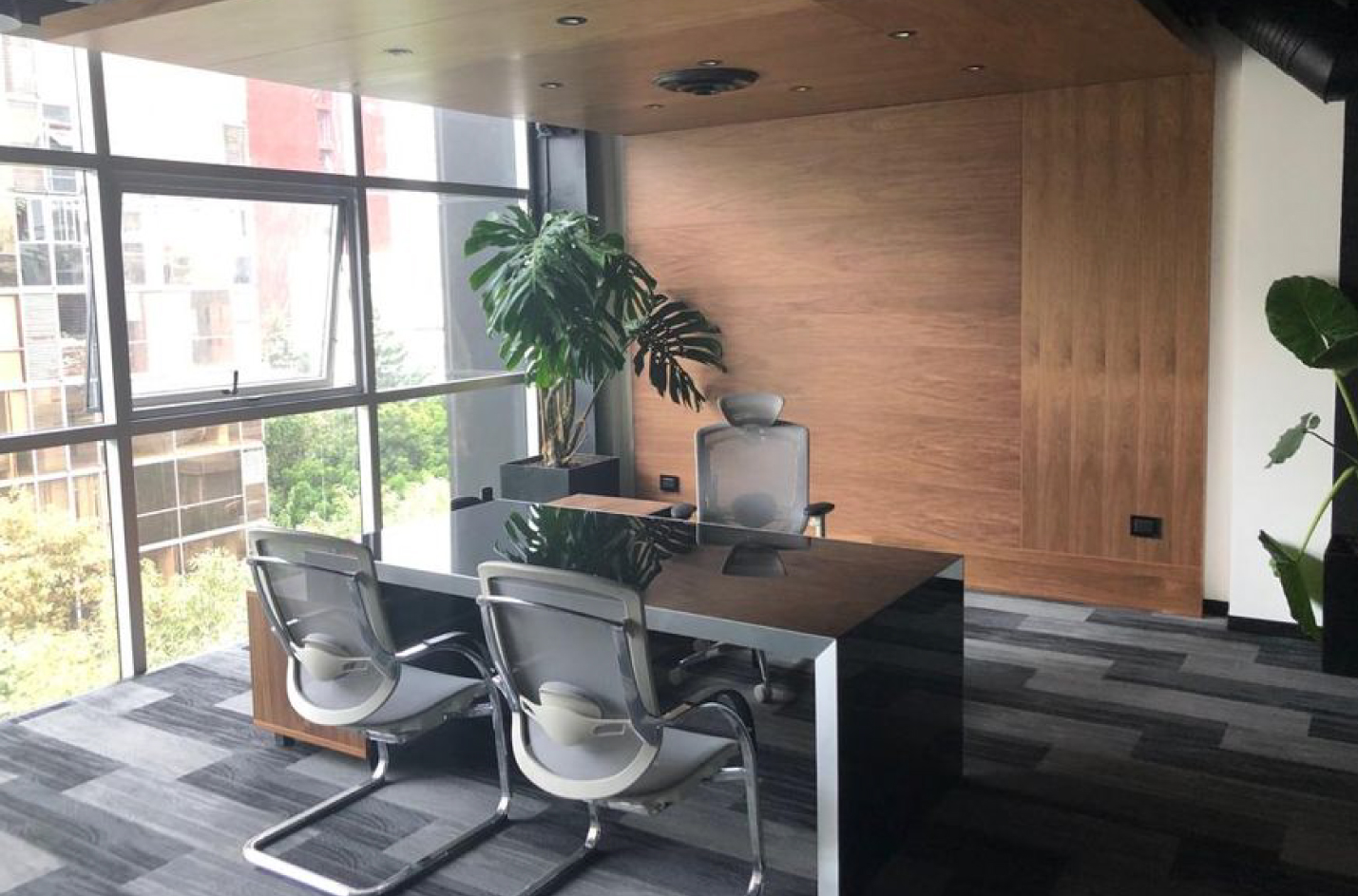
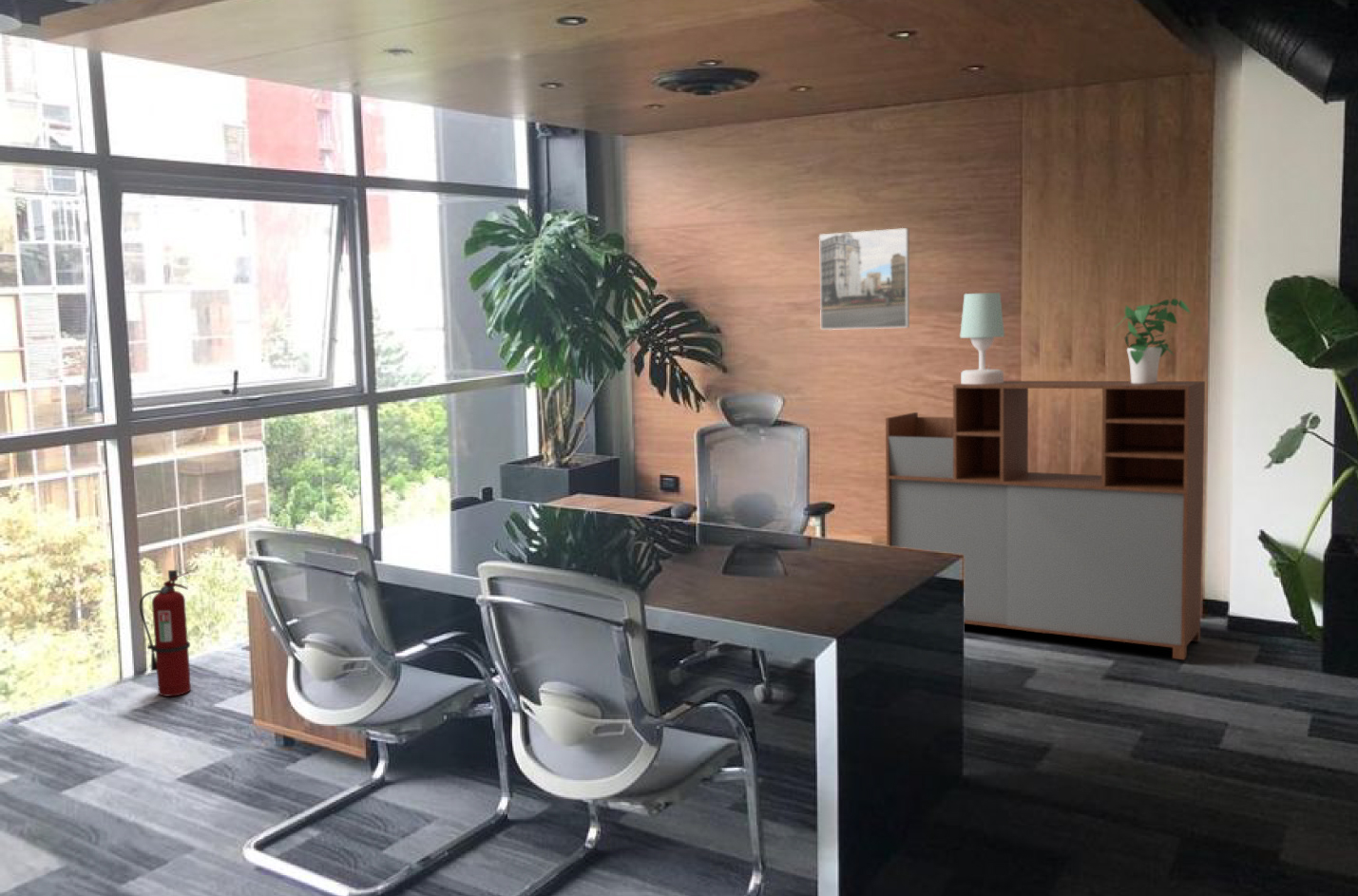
+ potted plant (1150, 341)
+ storage cabinet (1038, 508)
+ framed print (863, 279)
+ table lamp (982, 337)
+ fire extinguisher (167, 632)
